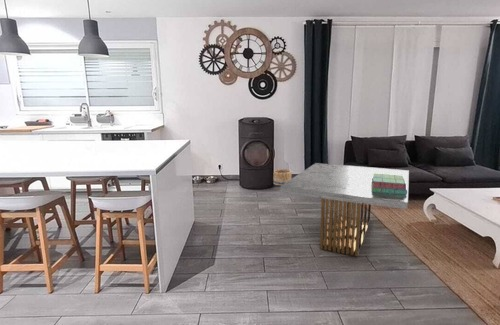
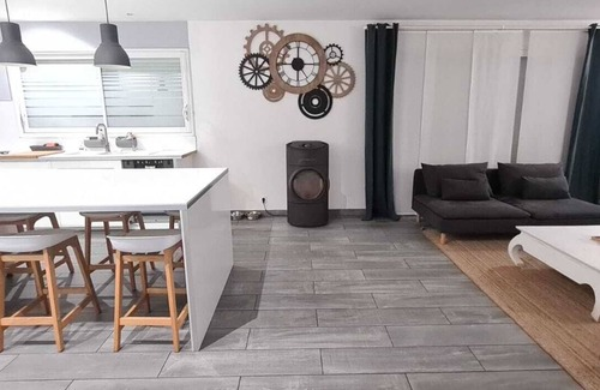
- stack of books (388, 182)
- coffee table (348, 206)
- basket (282, 177)
